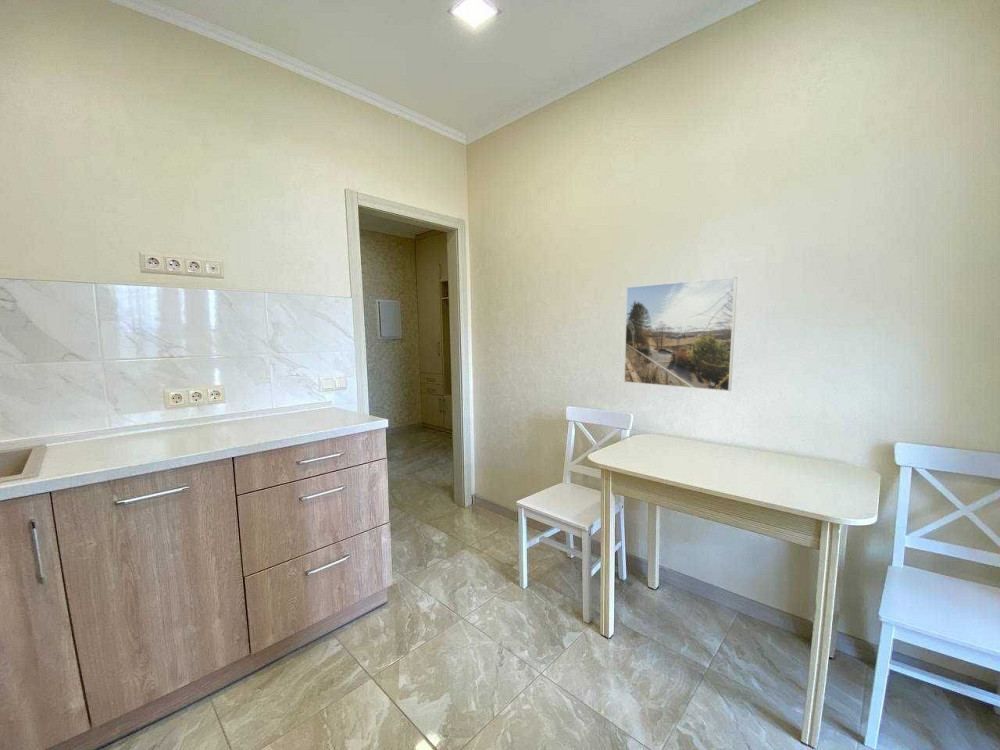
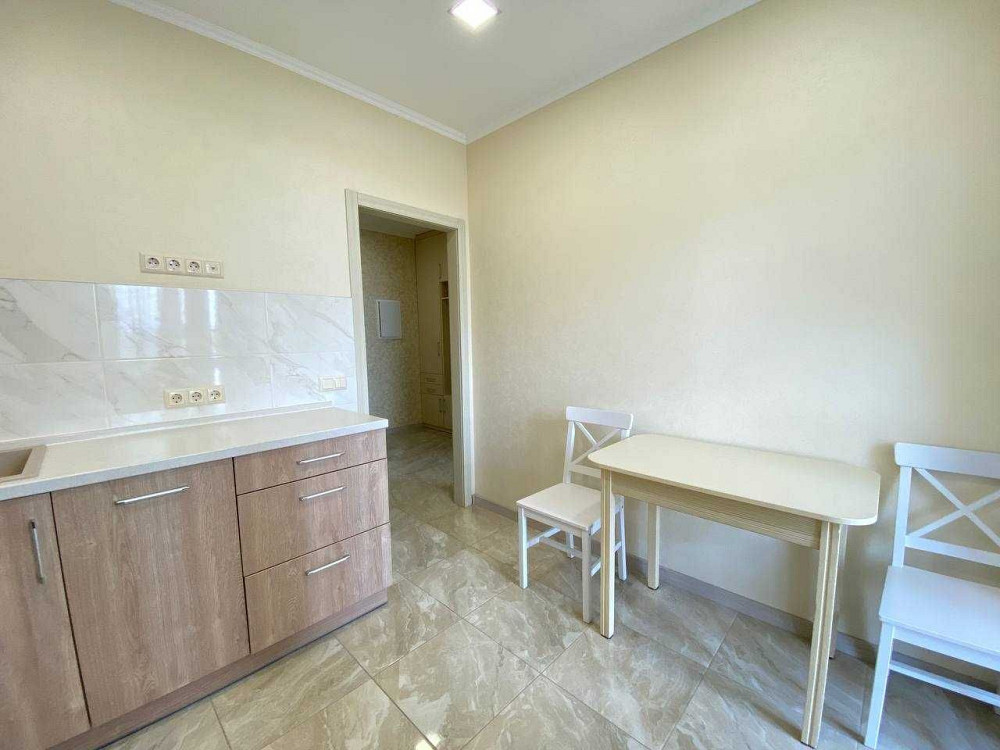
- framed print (675, 335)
